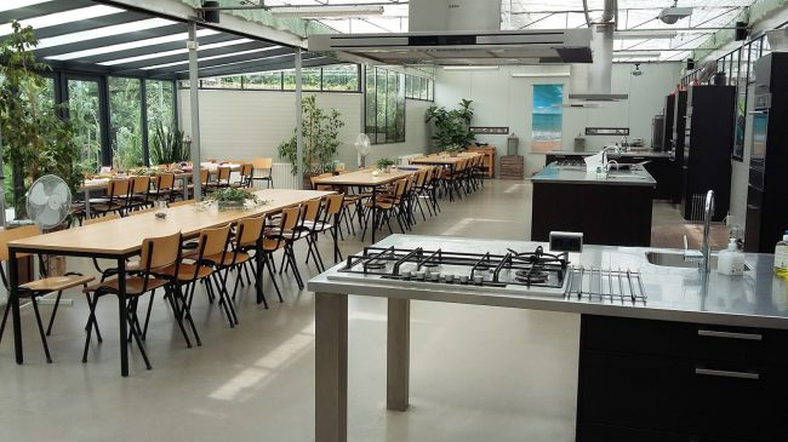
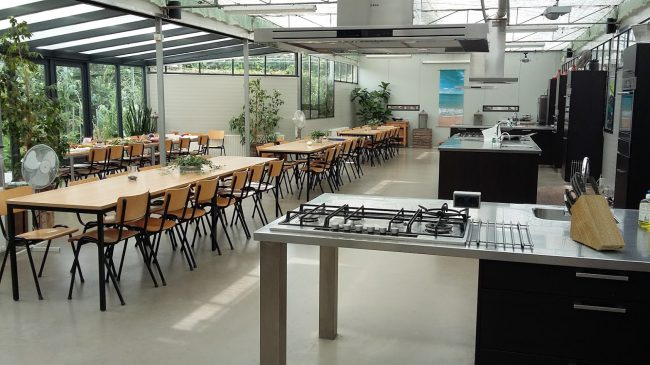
+ knife block (592, 209)
